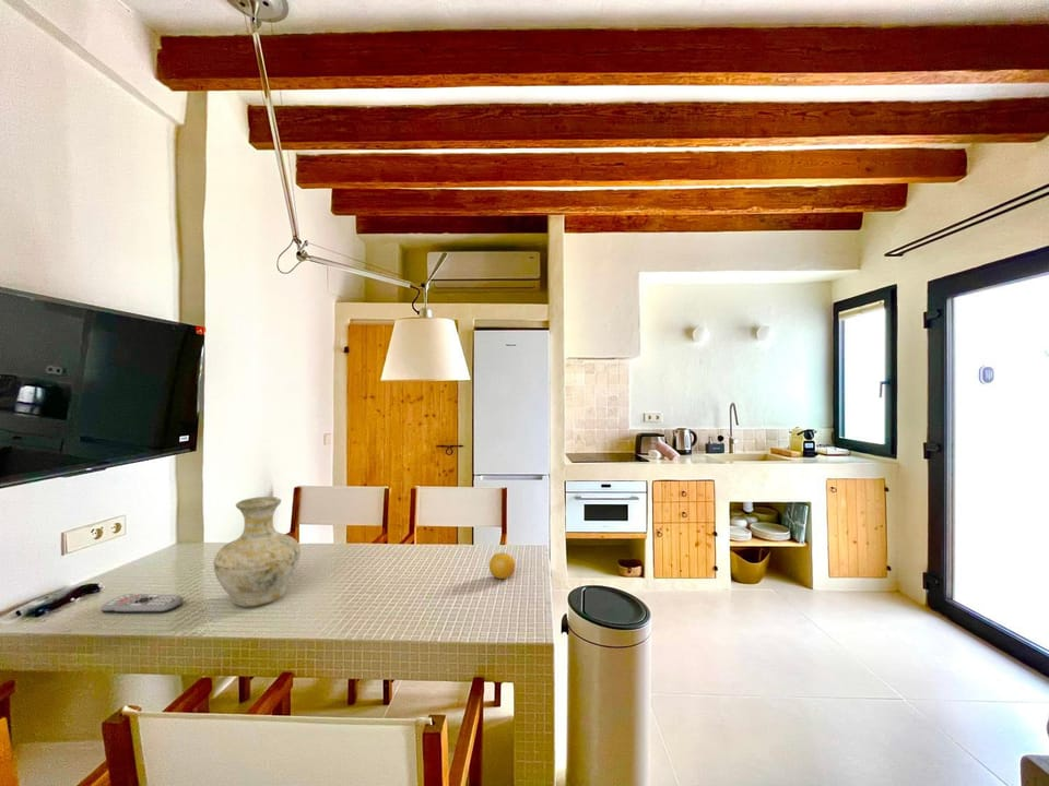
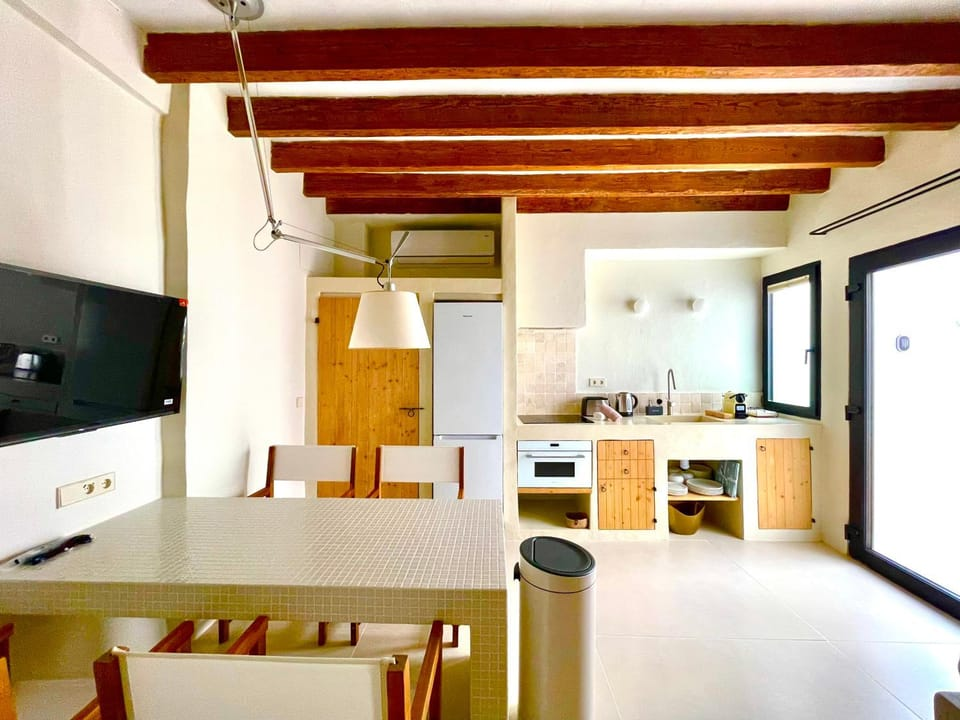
- fruit (502, 565)
- vase (258, 549)
- remote control (144, 603)
